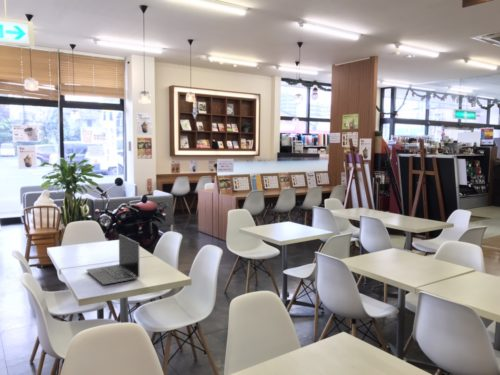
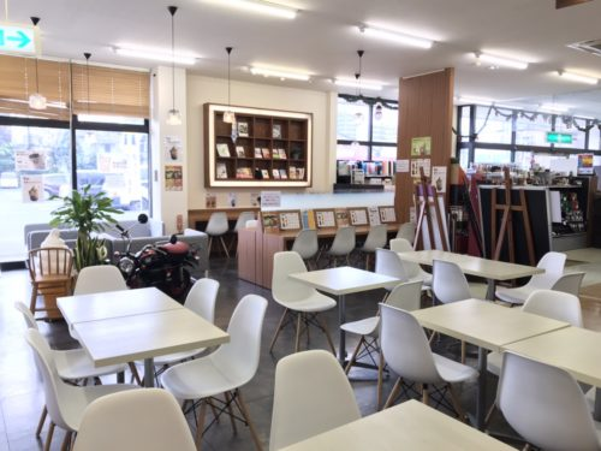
- laptop (119, 257)
